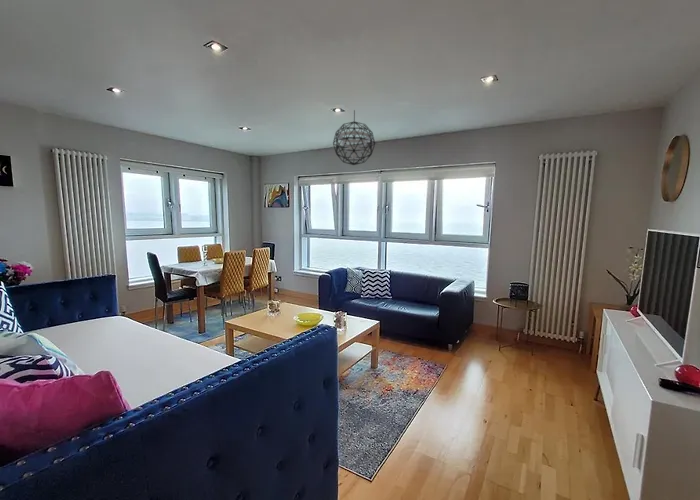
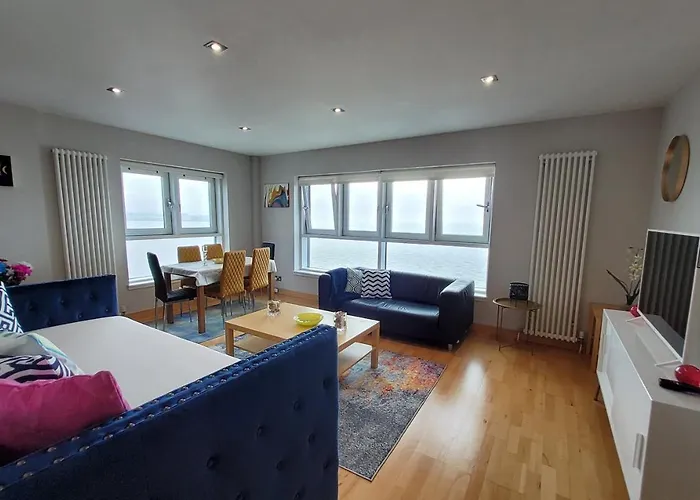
- pendant light (354, 137)
